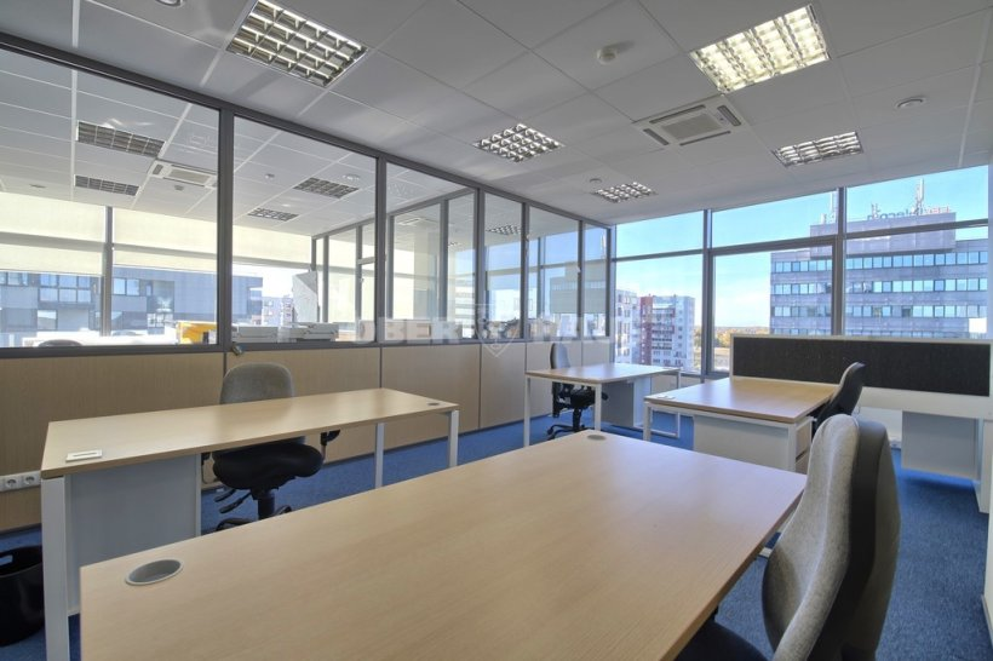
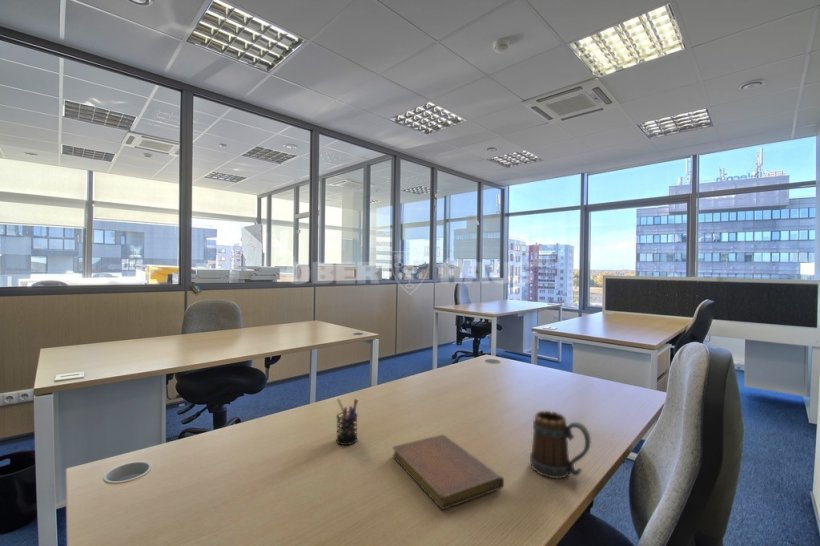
+ notebook (443, 465)
+ mug (558, 445)
+ pen holder (349, 418)
